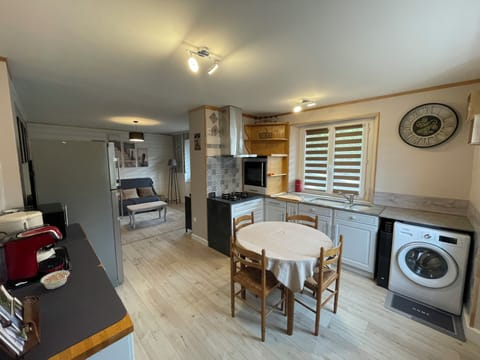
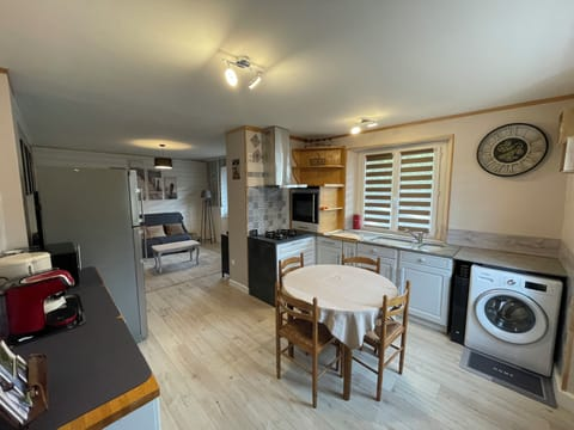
- legume (56, 280)
